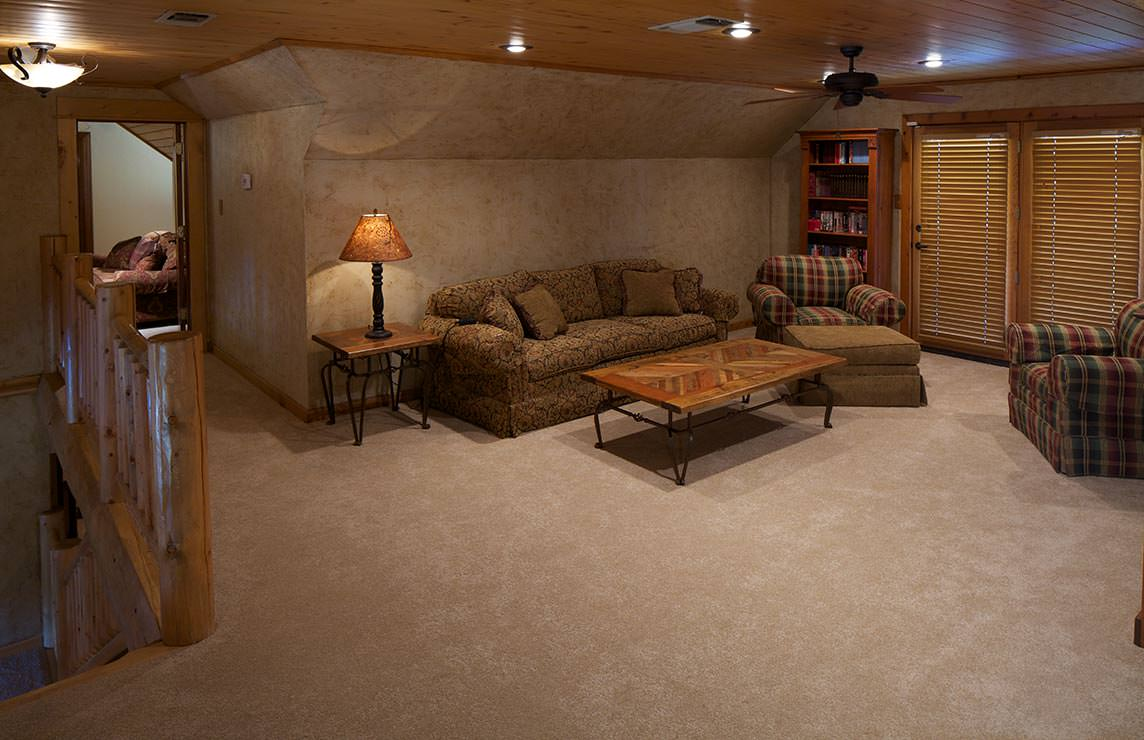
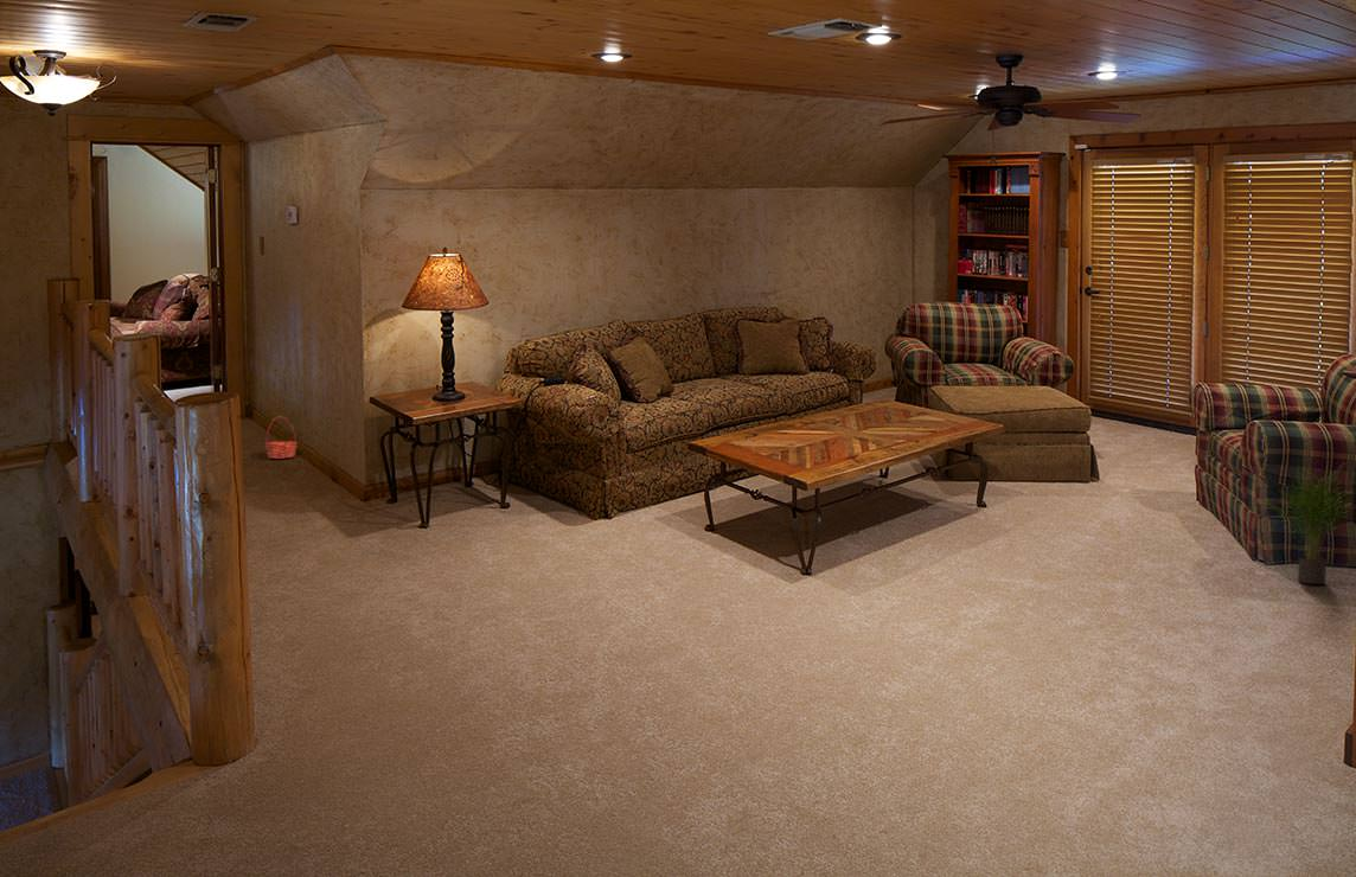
+ potted plant (1306, 521)
+ basket (281, 441)
